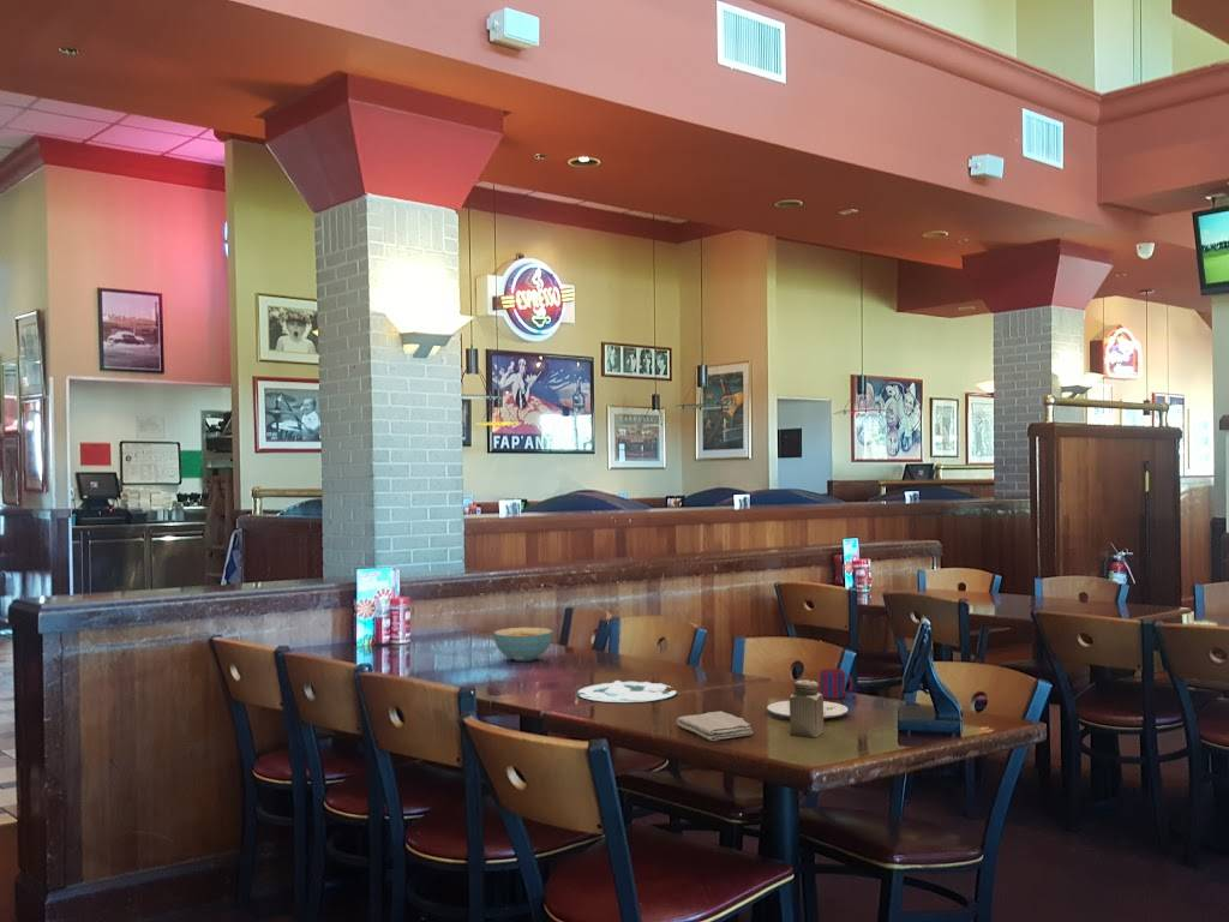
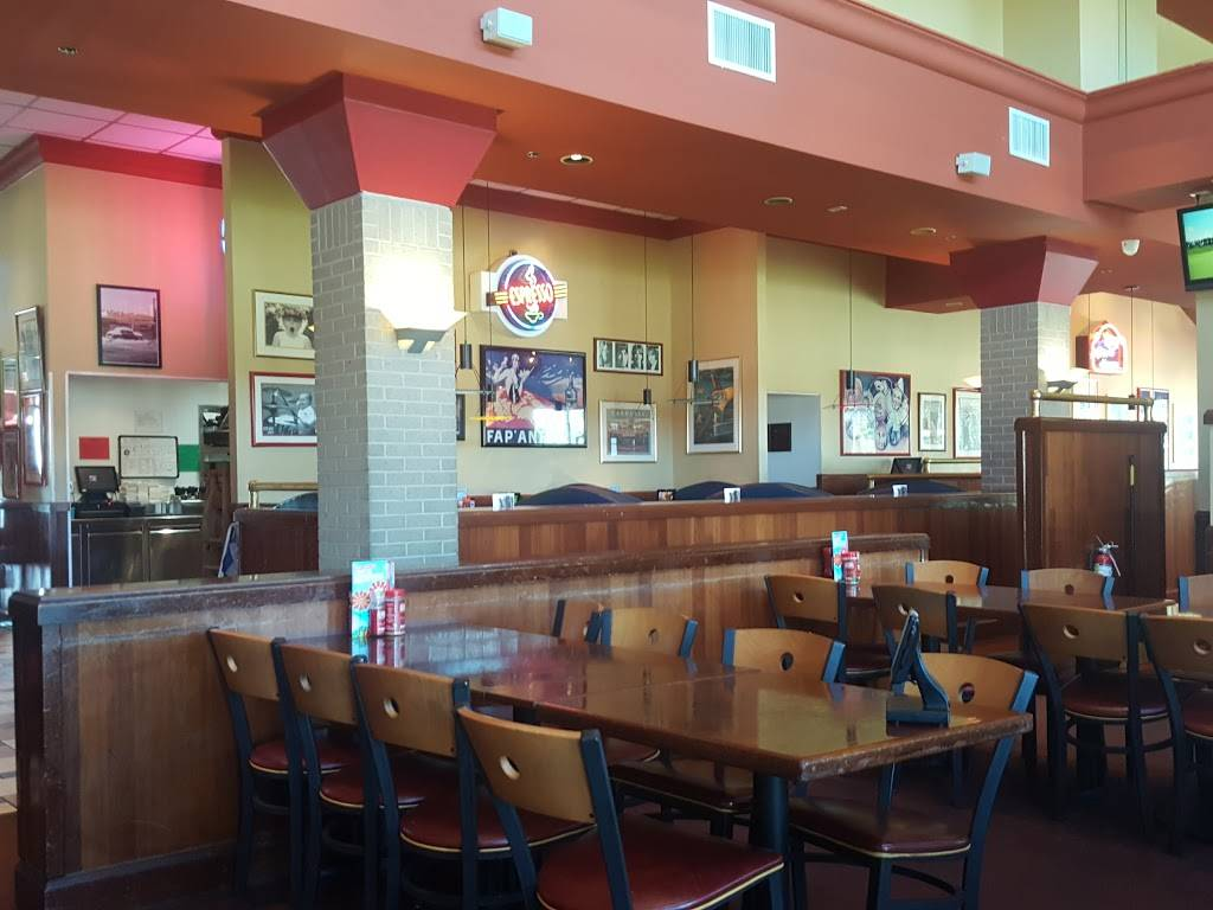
- mug (837, 684)
- cereal bowl (523, 646)
- plate (627, 687)
- salt shaker (807, 707)
- salad plate (823, 705)
- washcloth (714, 724)
